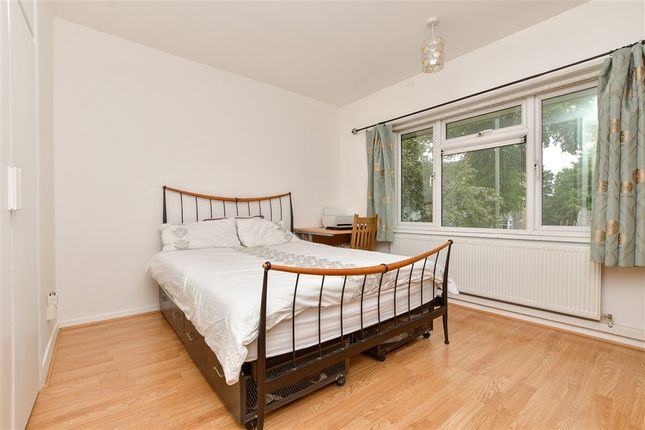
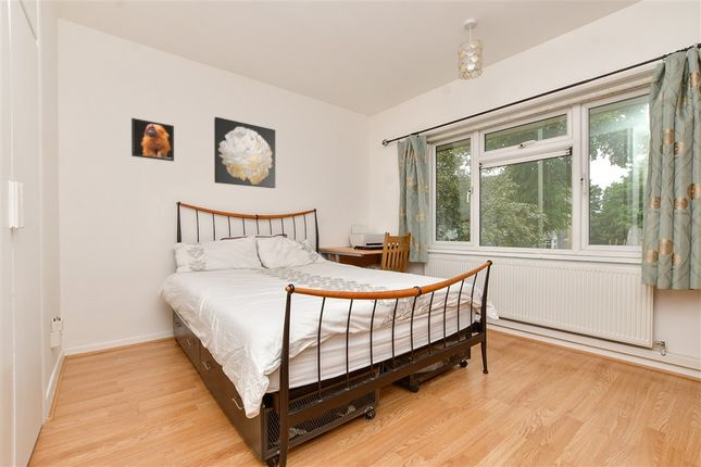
+ wall art (246, 154)
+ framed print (153, 140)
